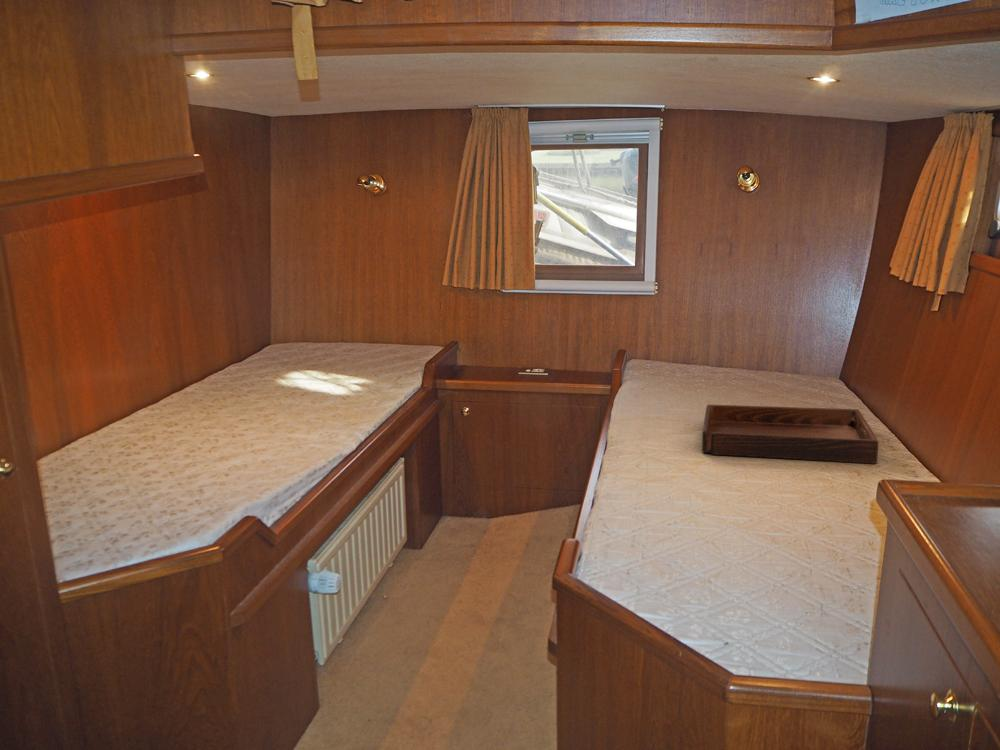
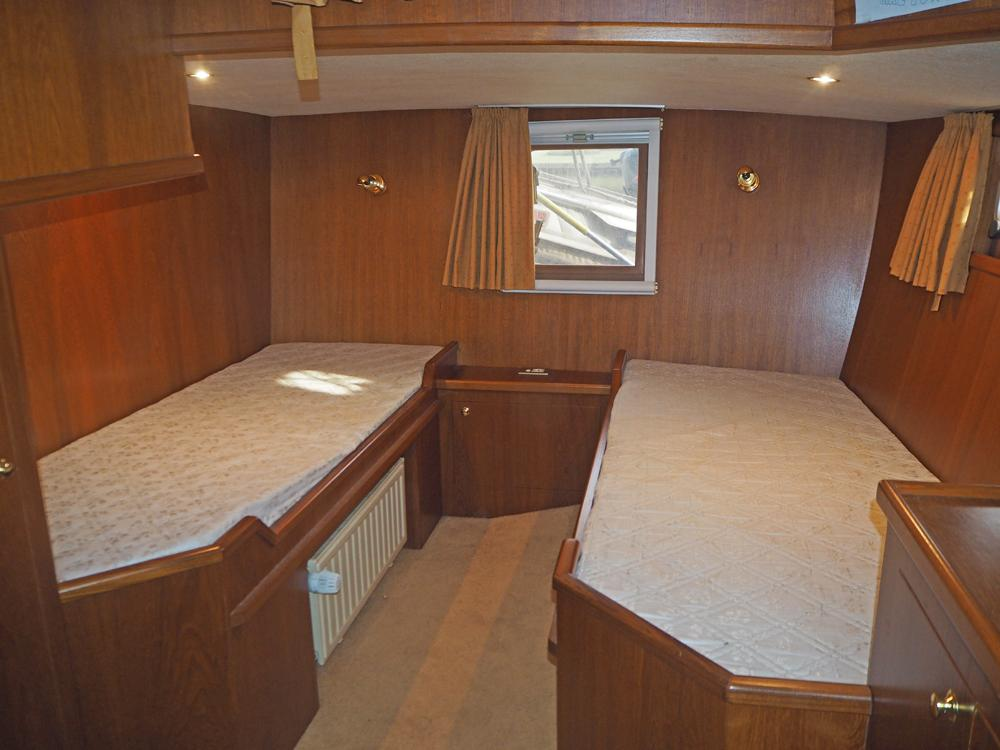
- serving tray (783, 430)
